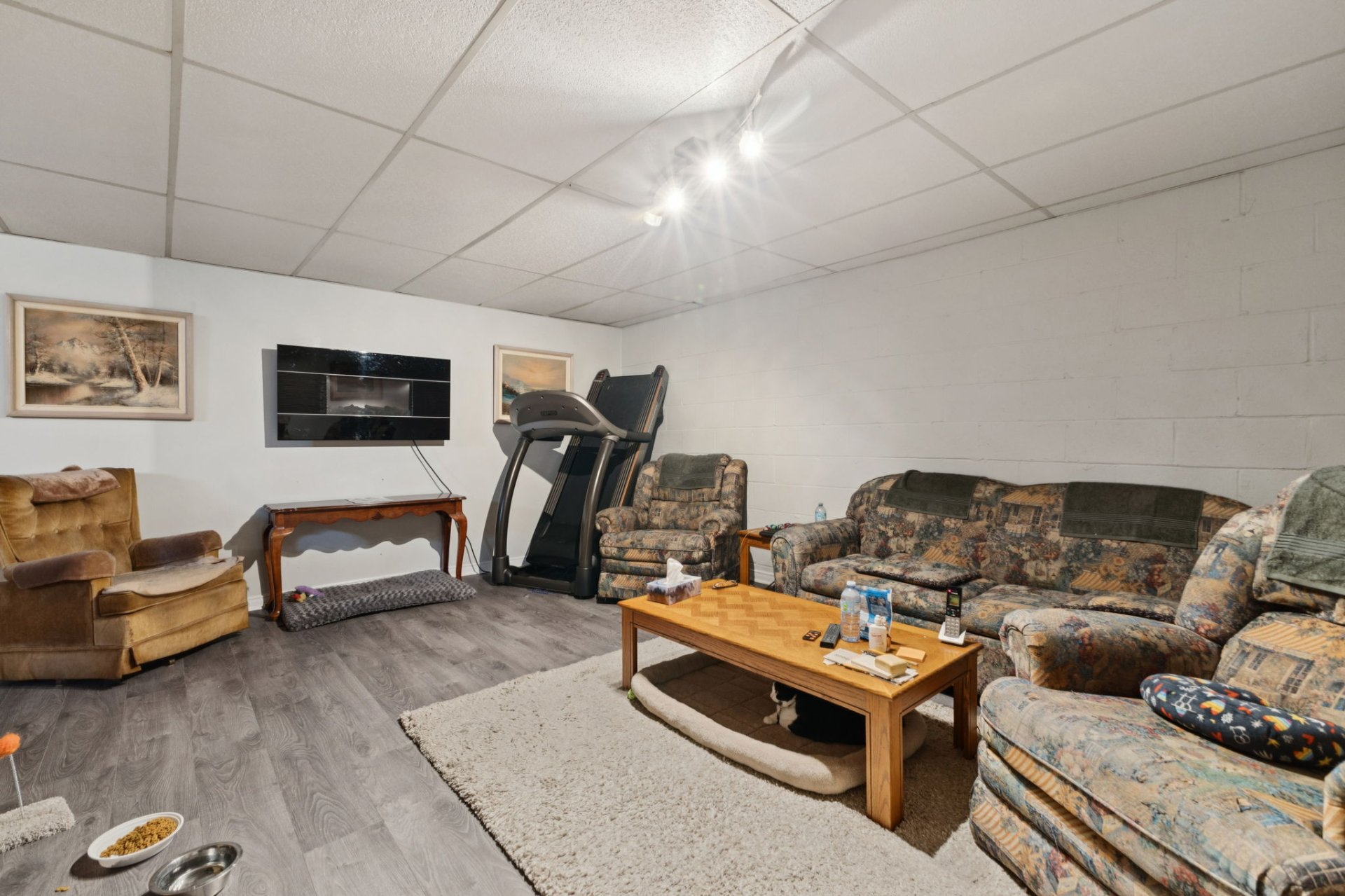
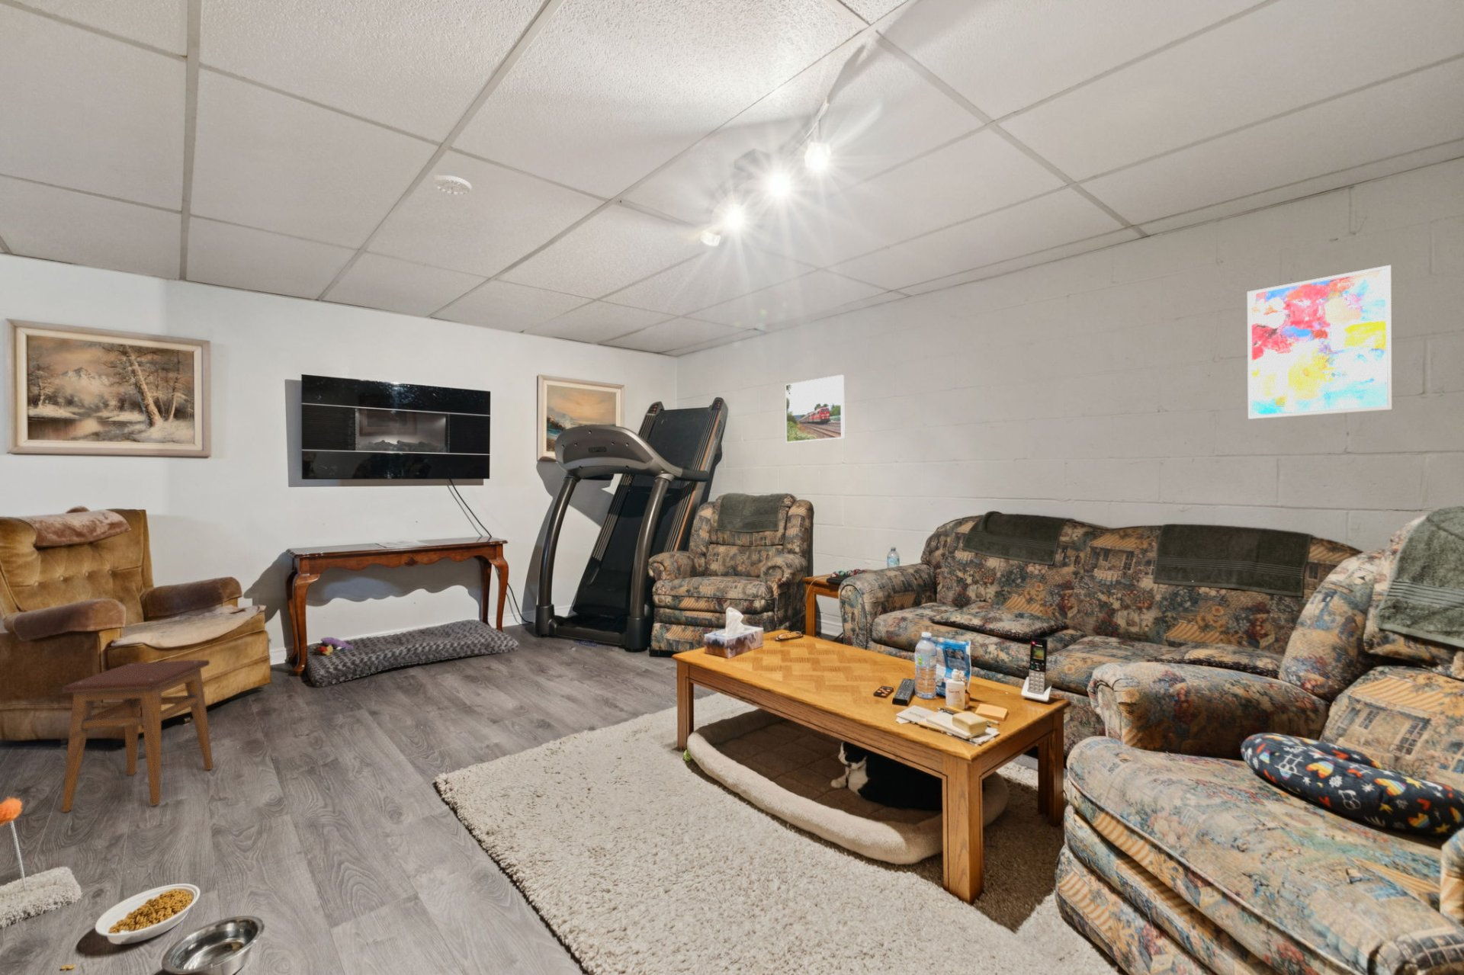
+ smoke detector (452, 187)
+ stool (144, 729)
+ wall art (1315, 347)
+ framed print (813, 410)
